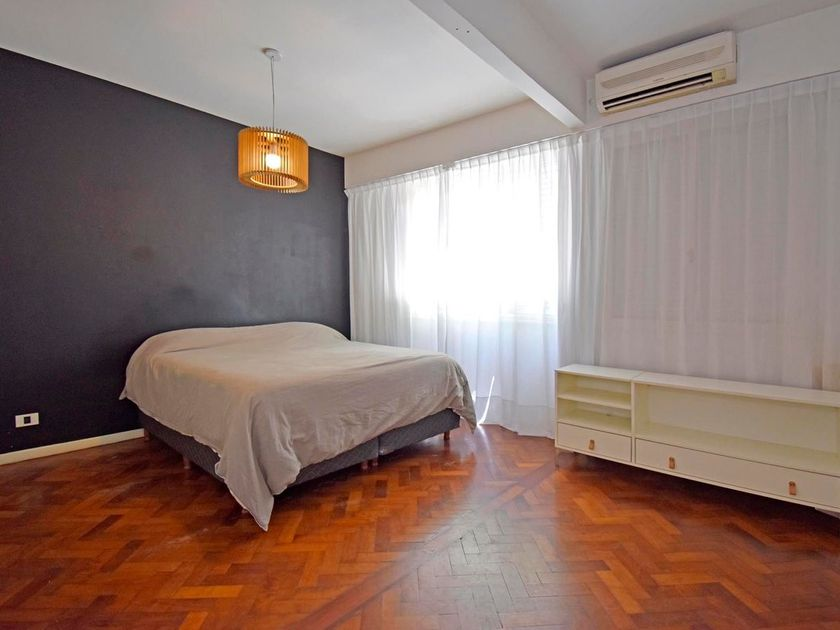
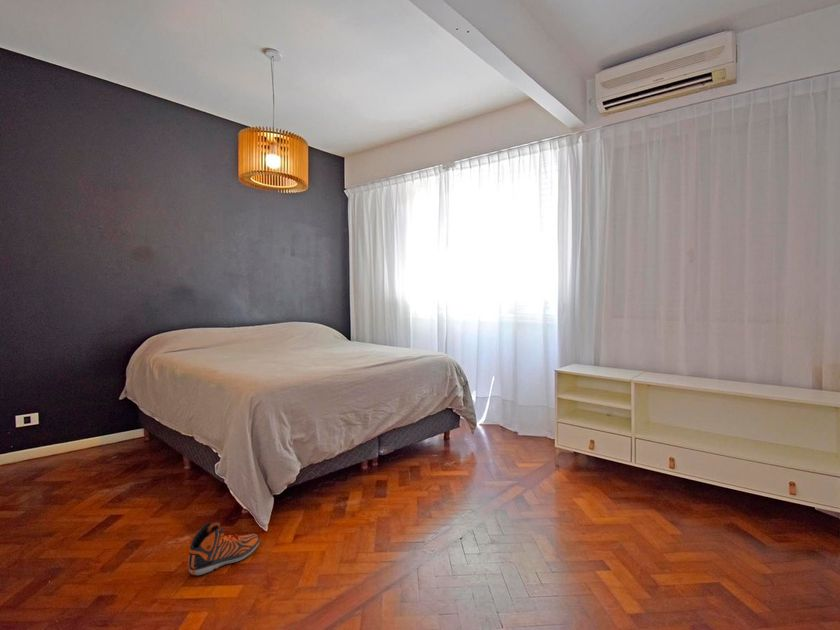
+ sneaker (226, 540)
